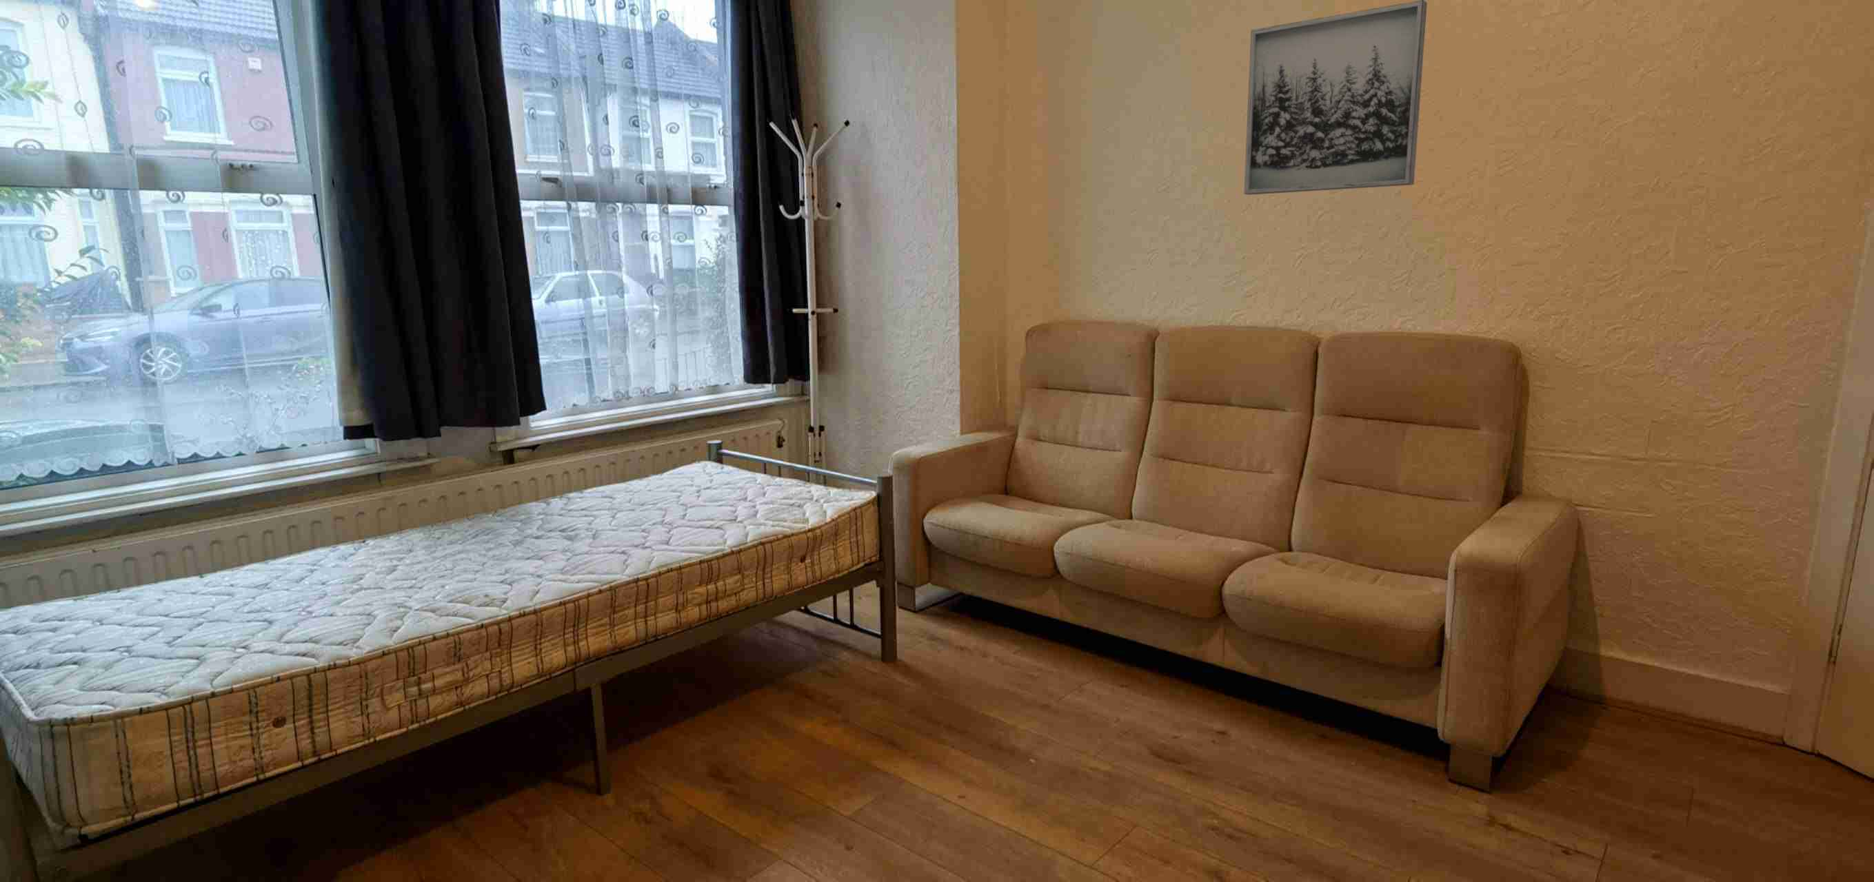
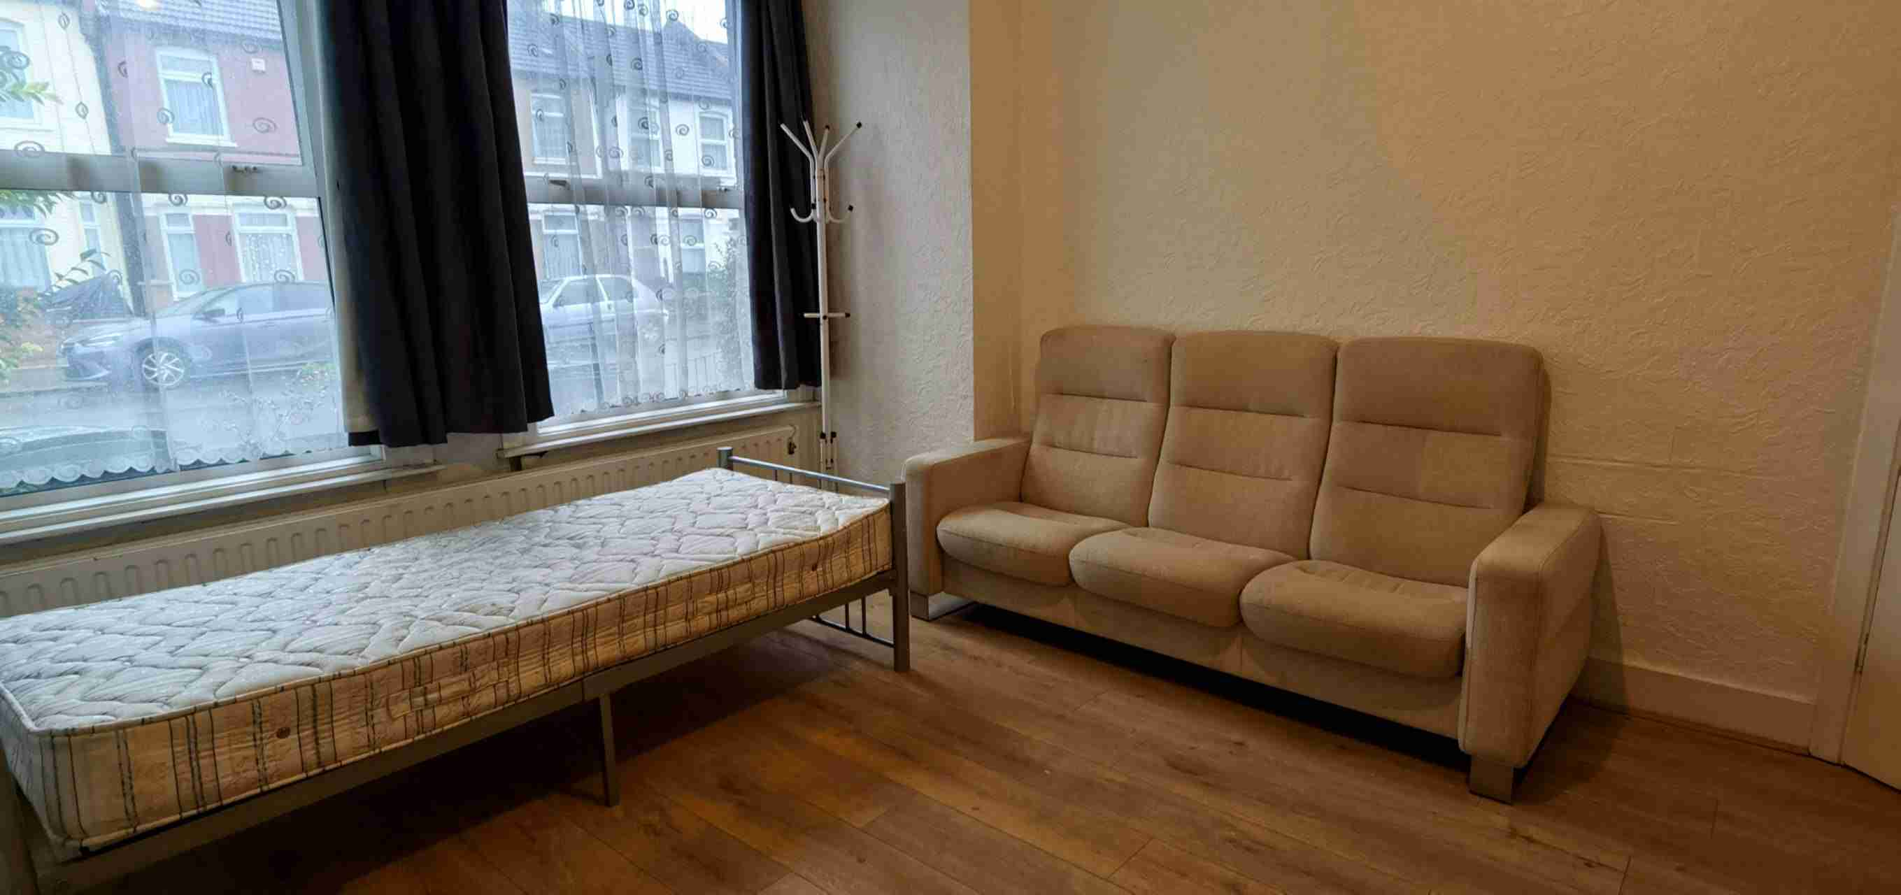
- wall art (1329, 104)
